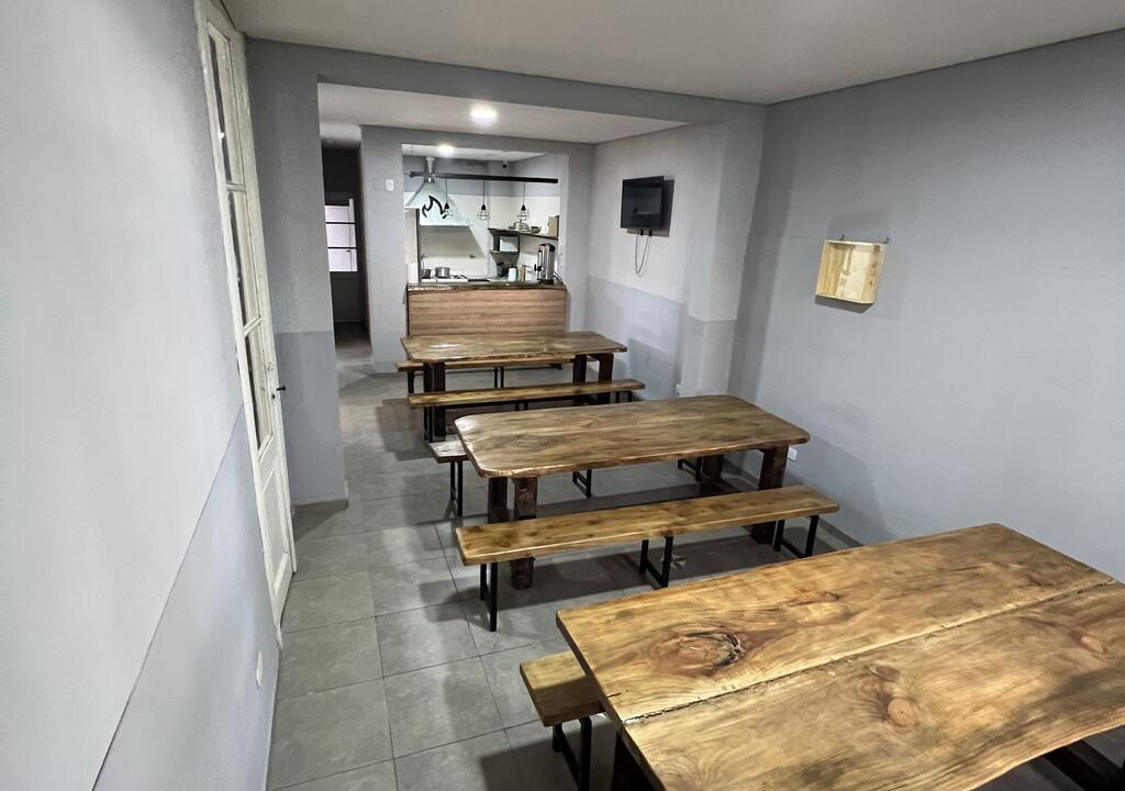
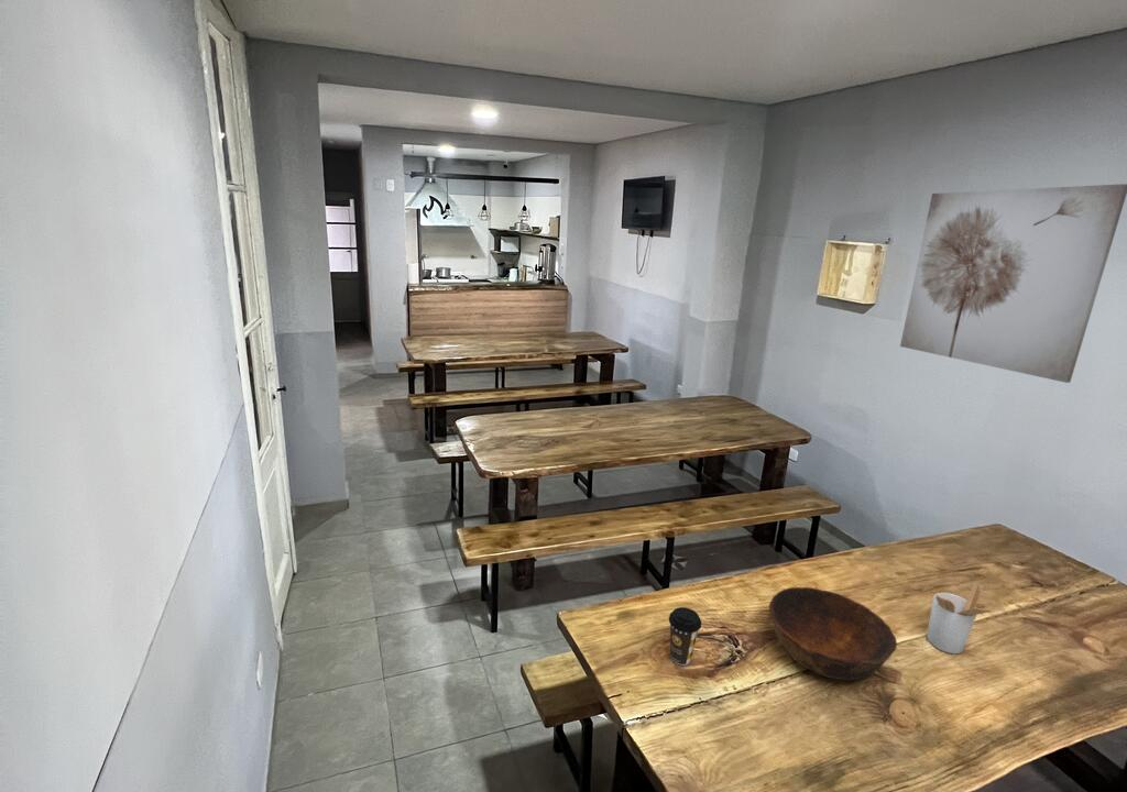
+ wall art (995, 279)
+ utensil holder (961, 620)
+ bowl (827, 637)
+ coffee cup (682, 636)
